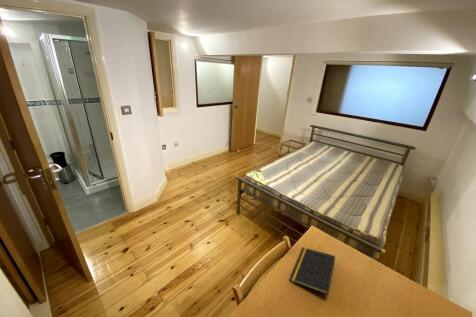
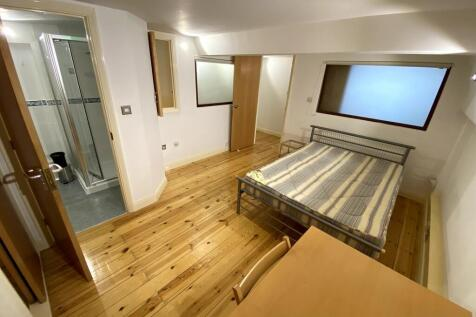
- notepad (313, 267)
